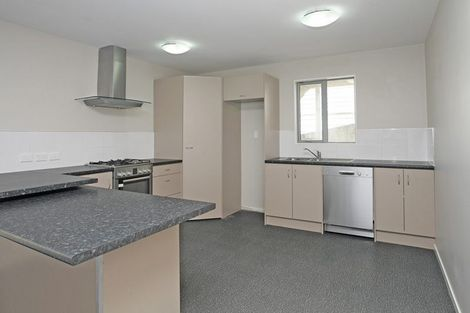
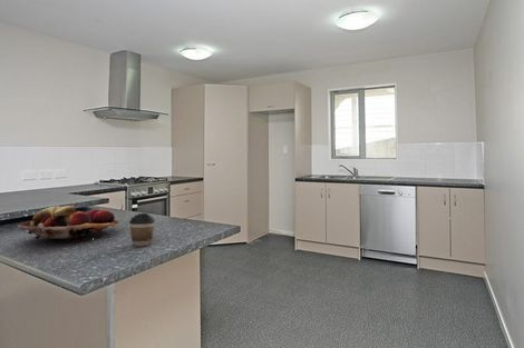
+ coffee cup (142, 228)
+ fruit basket (70, 221)
